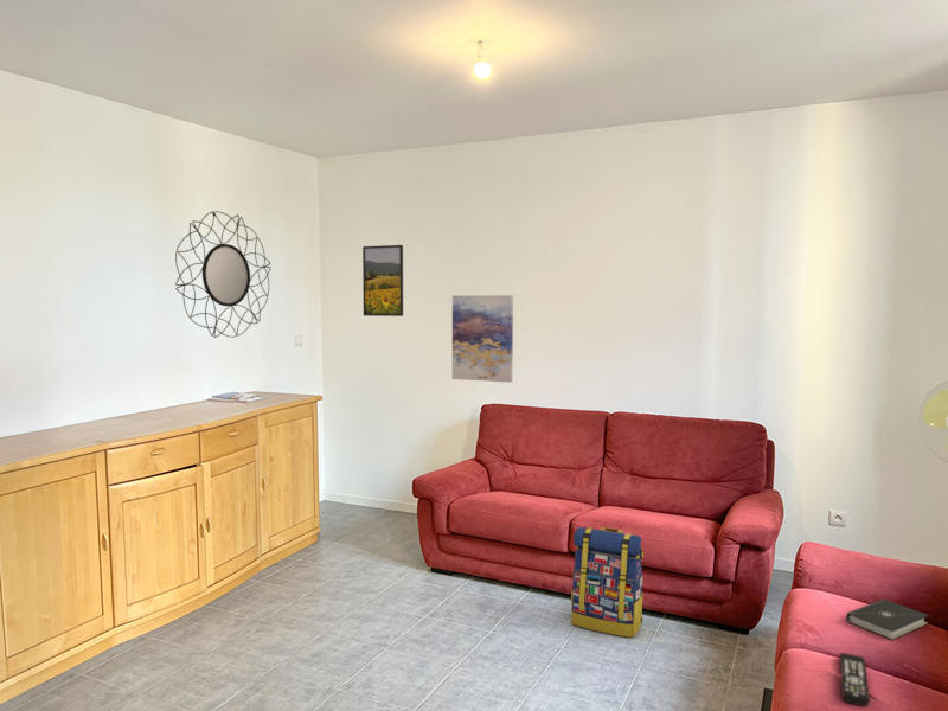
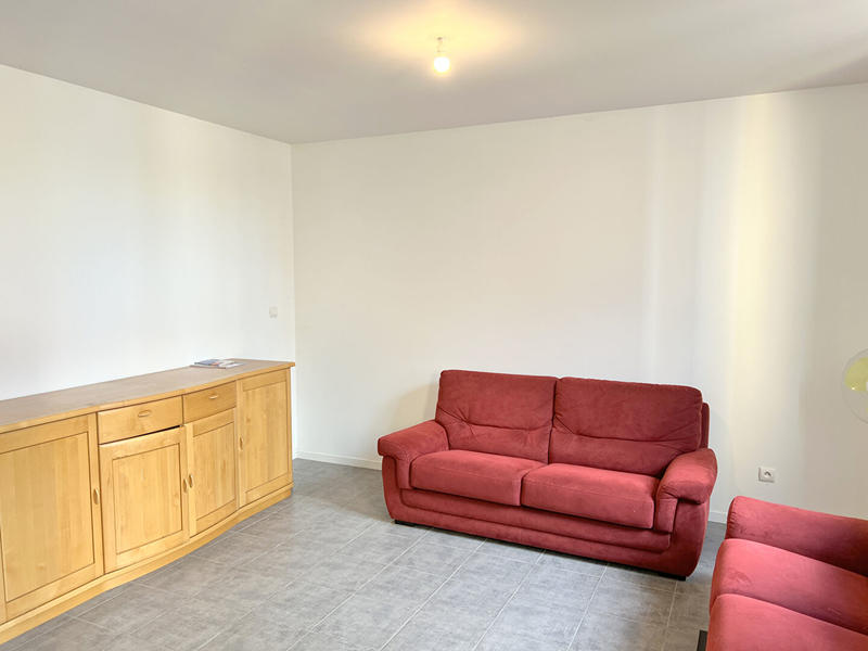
- wall art (481, 338)
- home mirror (226, 275)
- book (886, 617)
- backpack (608, 577)
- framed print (383, 281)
- remote control (853, 678)
